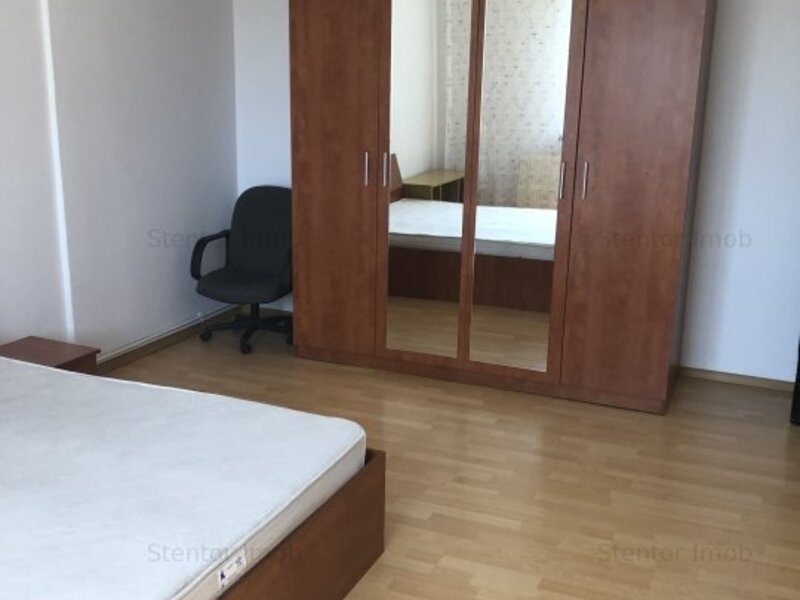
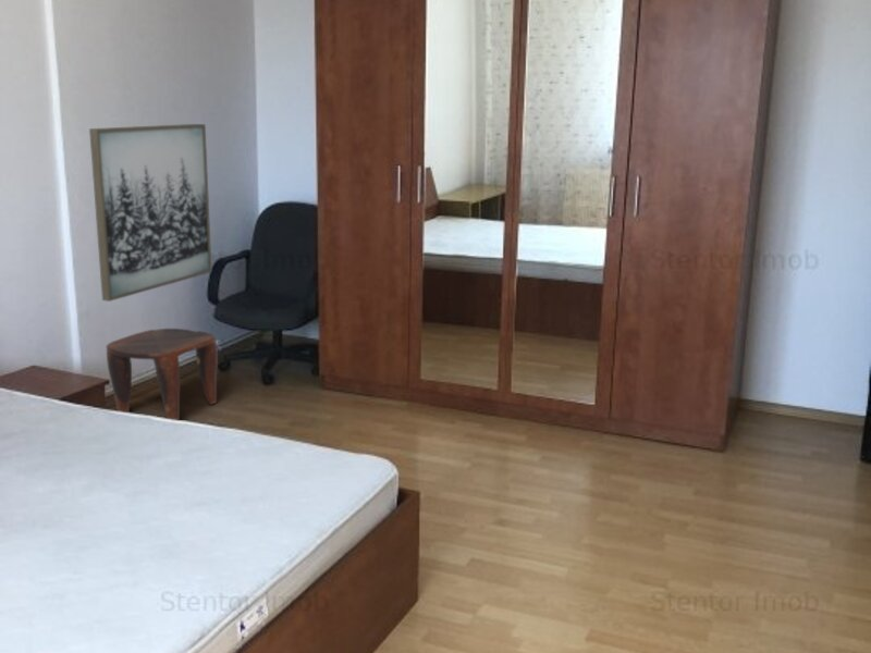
+ wall art (156, 207)
+ stool (164, 373)
